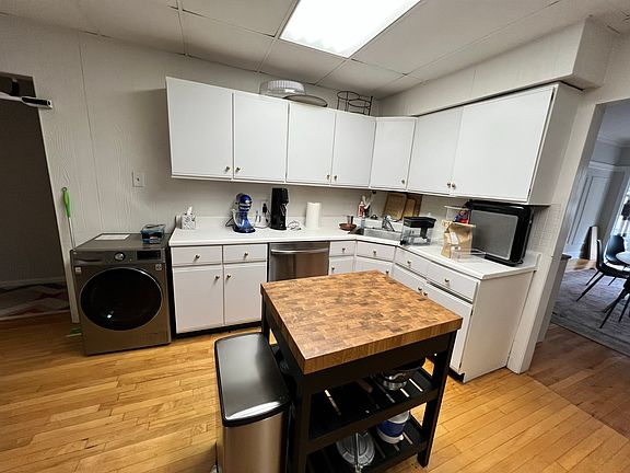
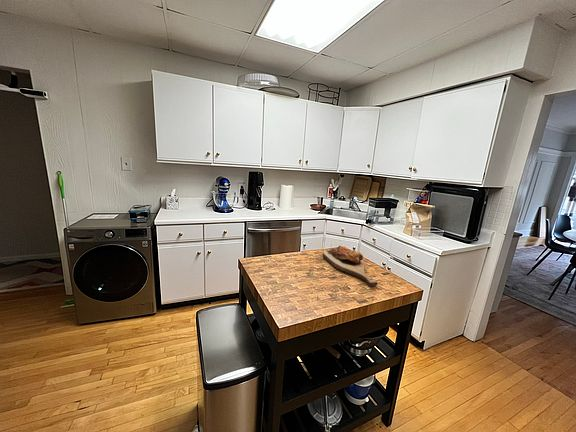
+ cutting board (353, 260)
